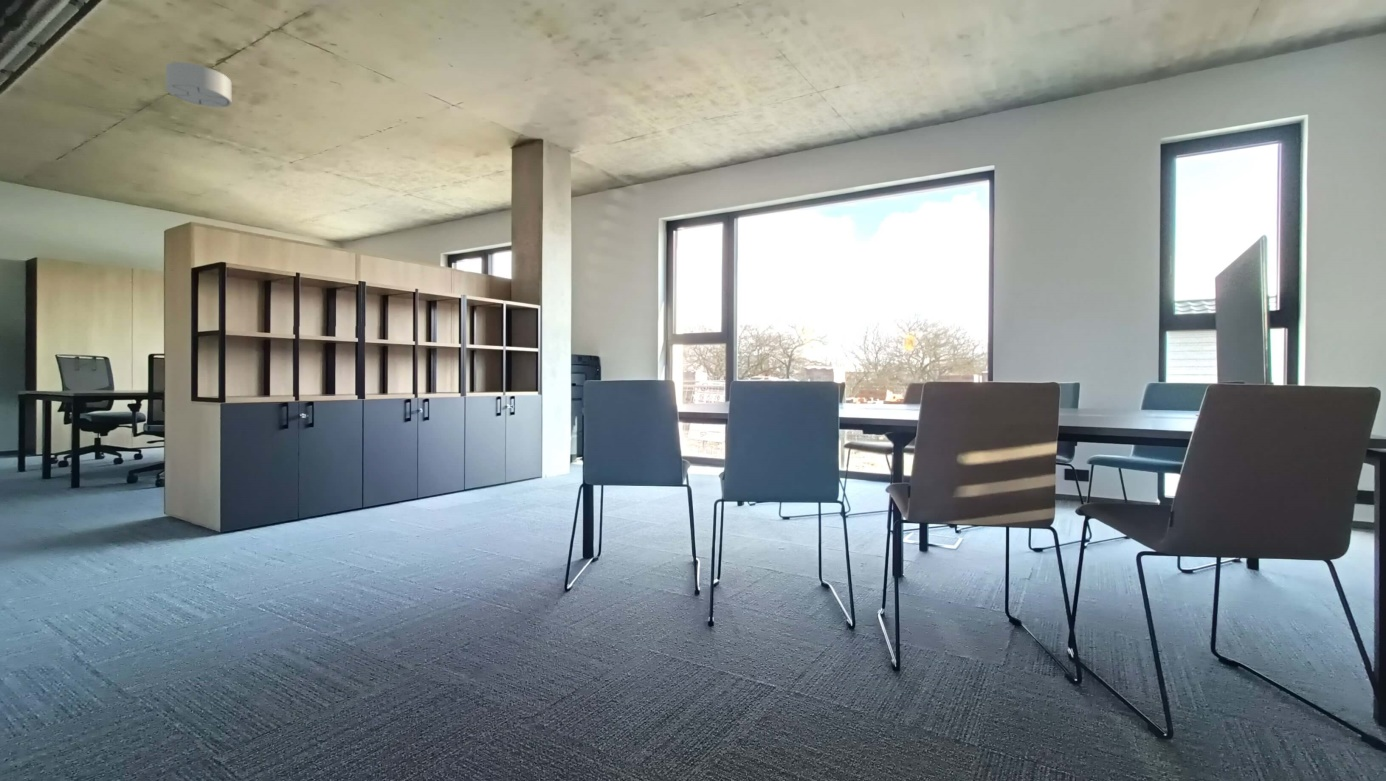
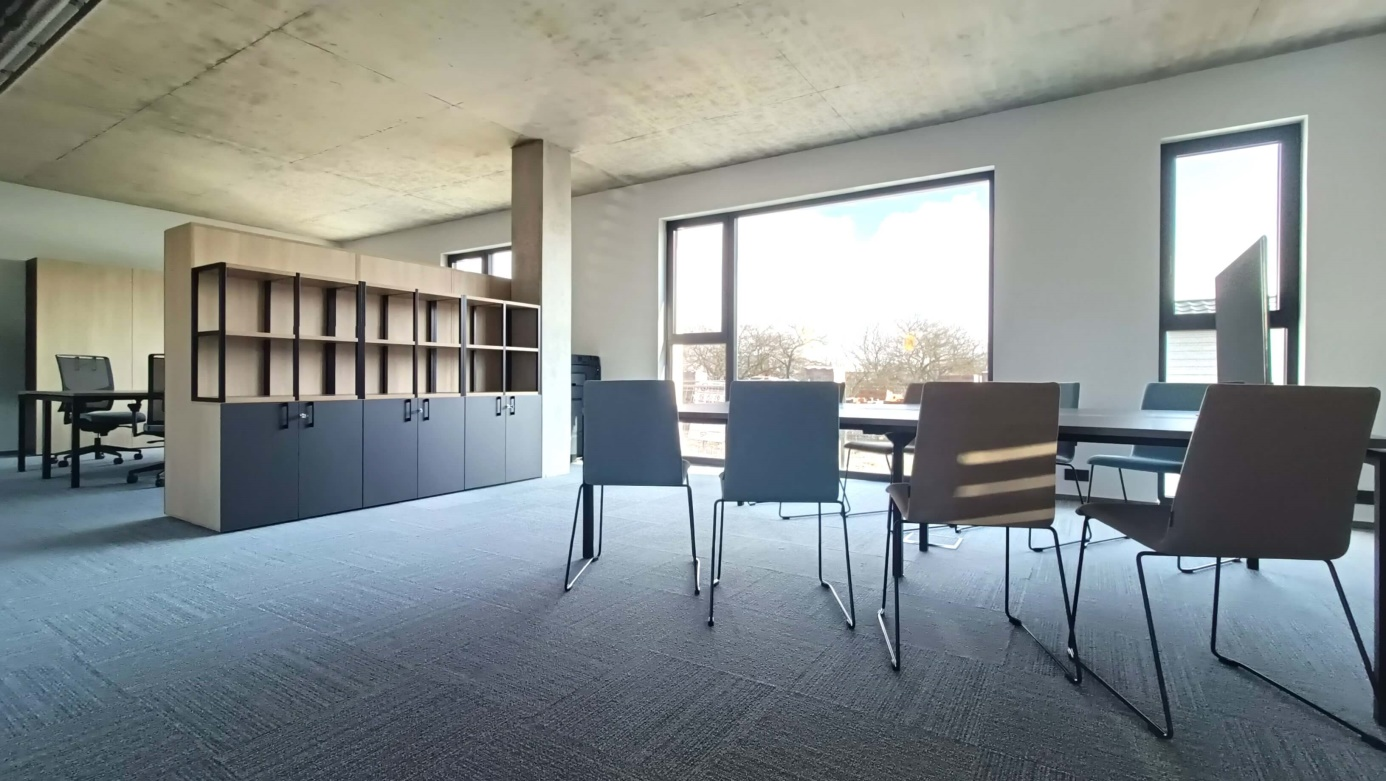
- ceiling light (199, 85)
